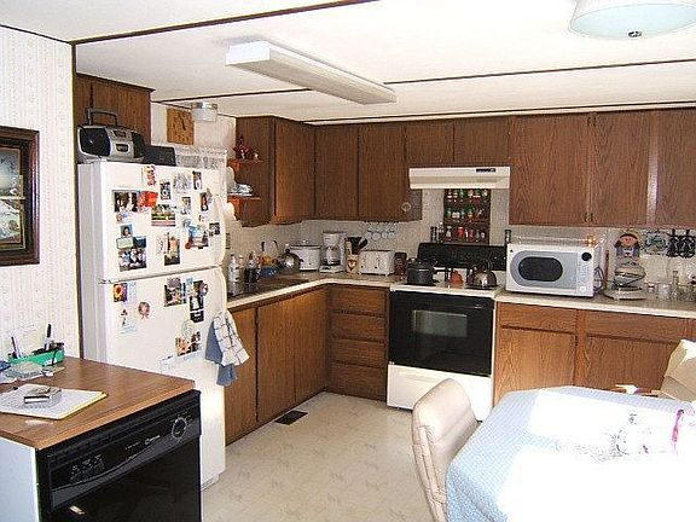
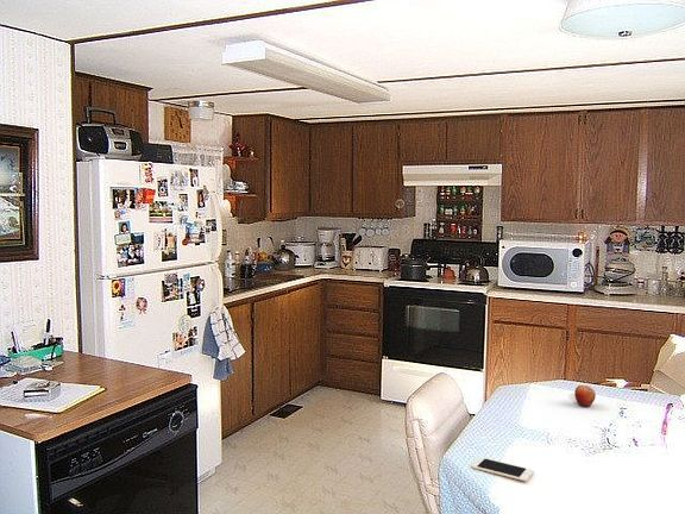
+ cell phone (502, 469)
+ apple (584, 395)
